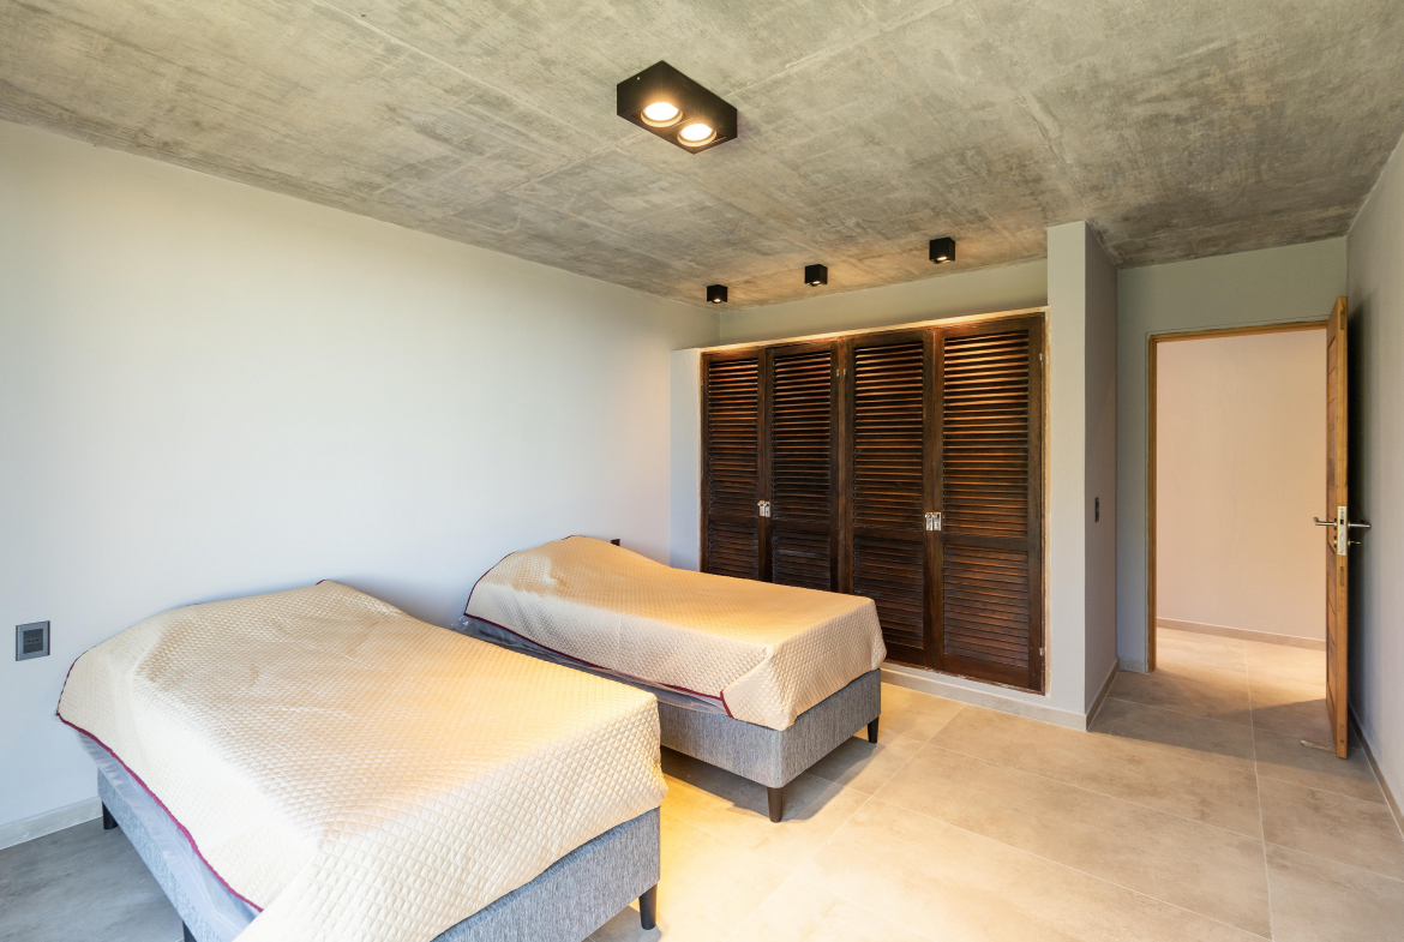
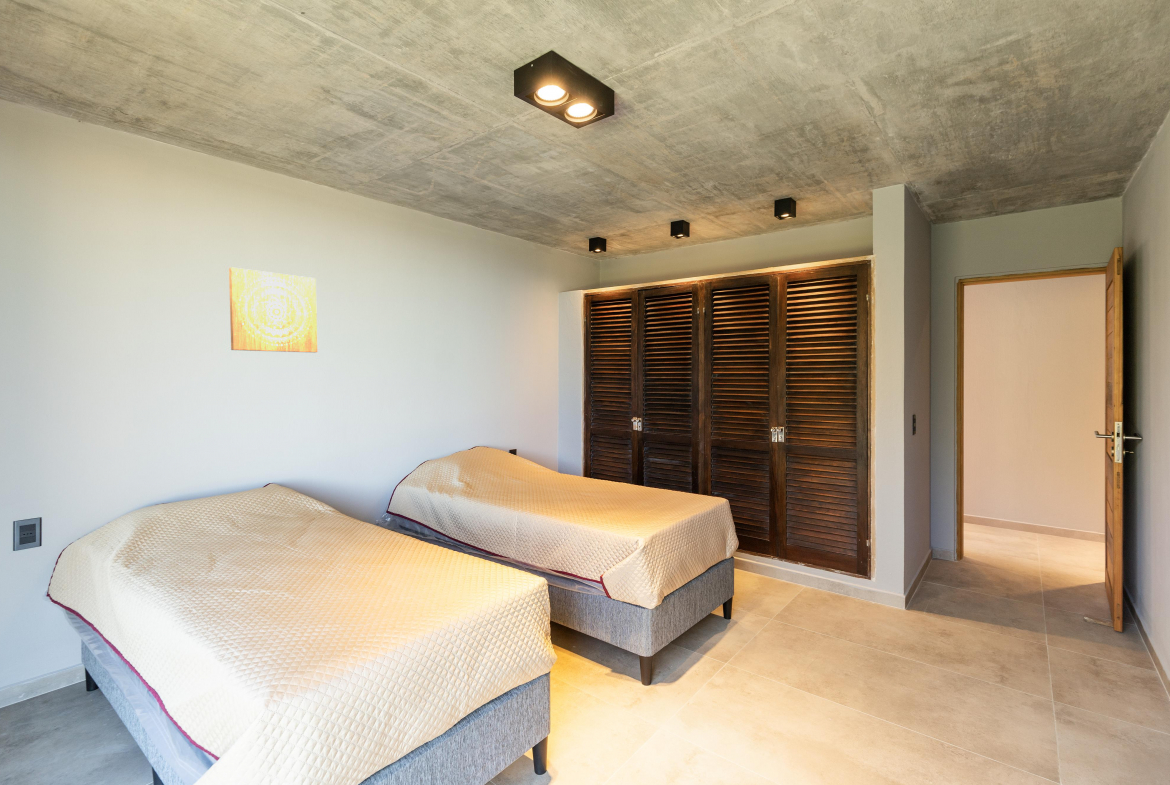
+ wall art (275, 312)
